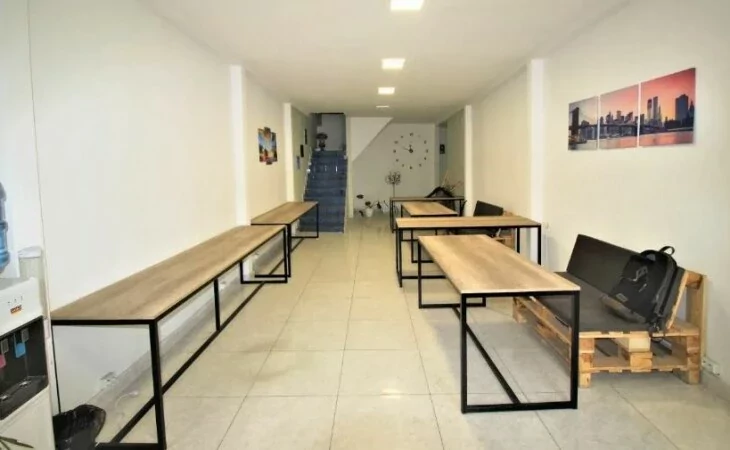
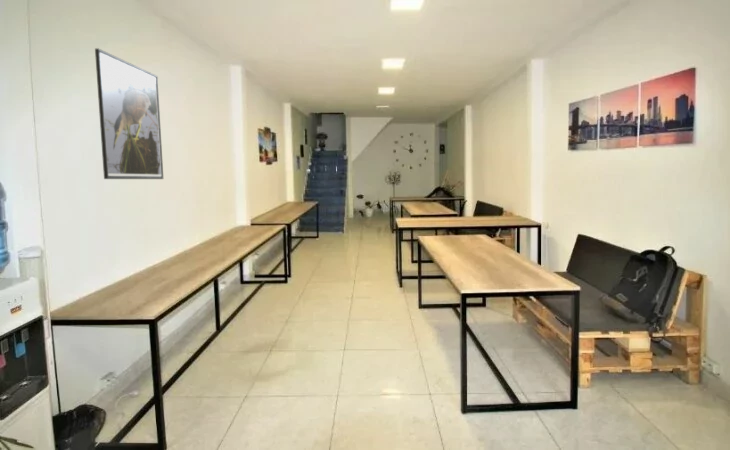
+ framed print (133, 122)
